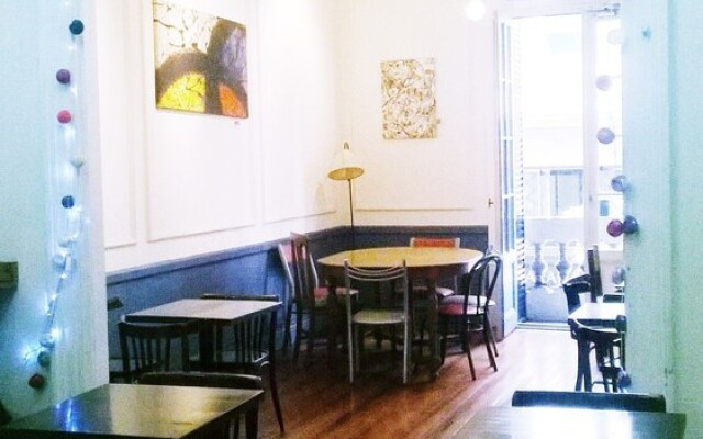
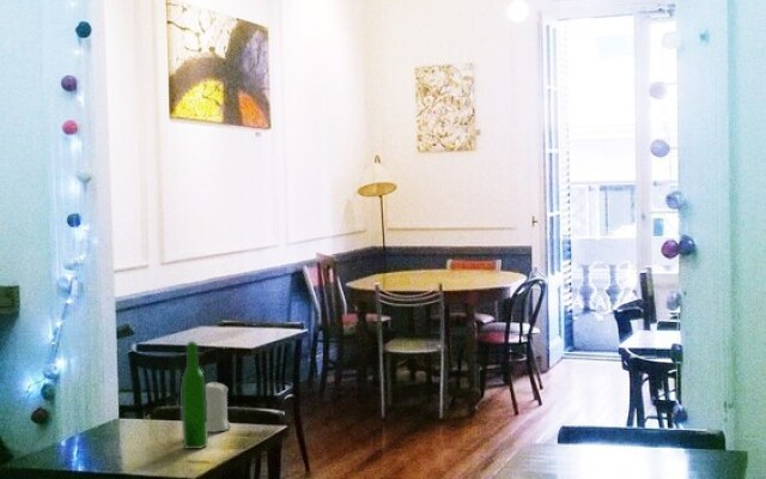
+ wine bottle (193, 394)
+ candle (214, 405)
